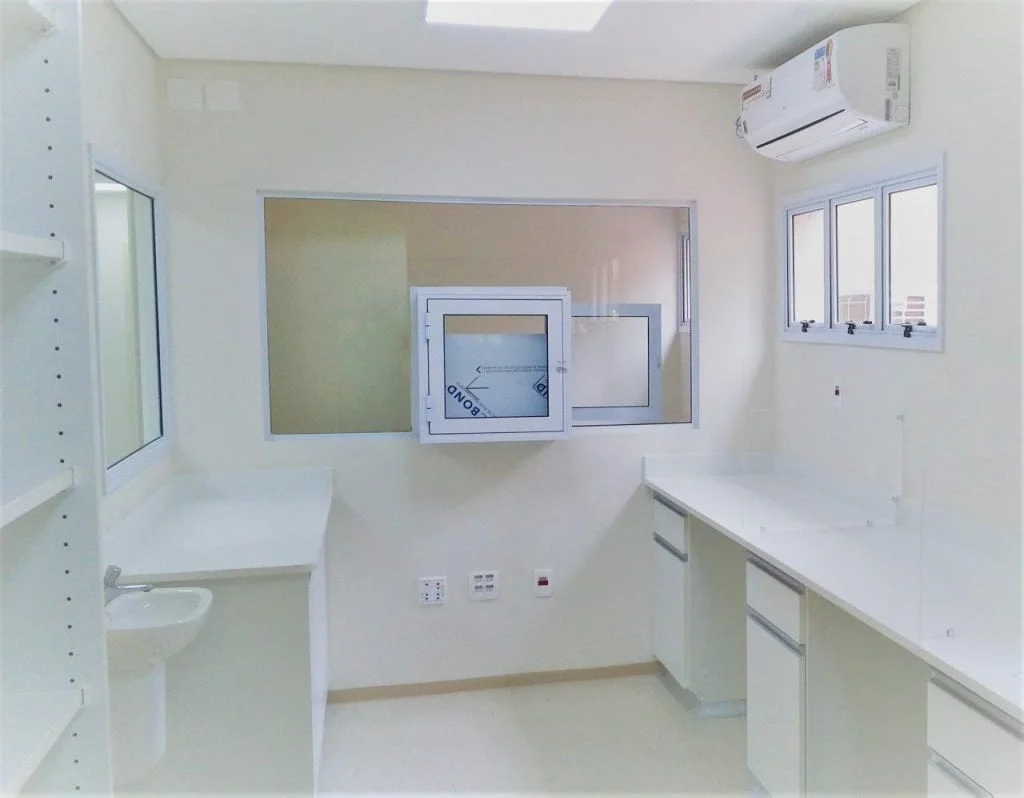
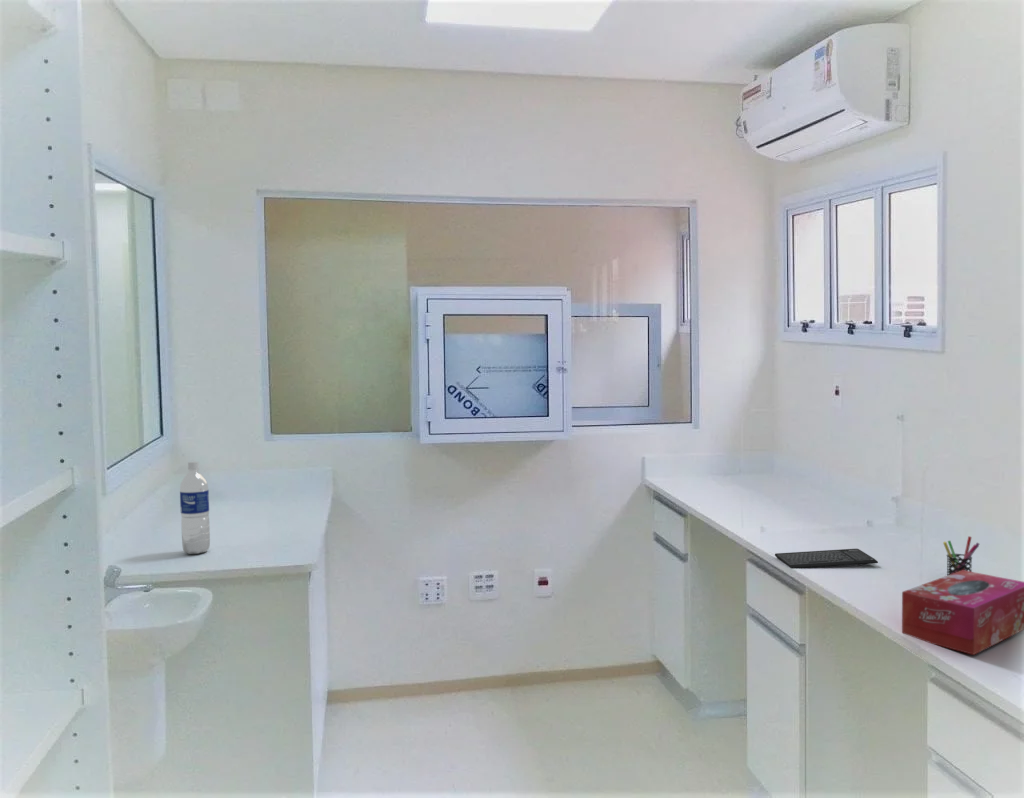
+ water bottle (194, 507)
+ pen holder (958, 559)
+ keyboard (825, 558)
+ tissue box (967, 609)
